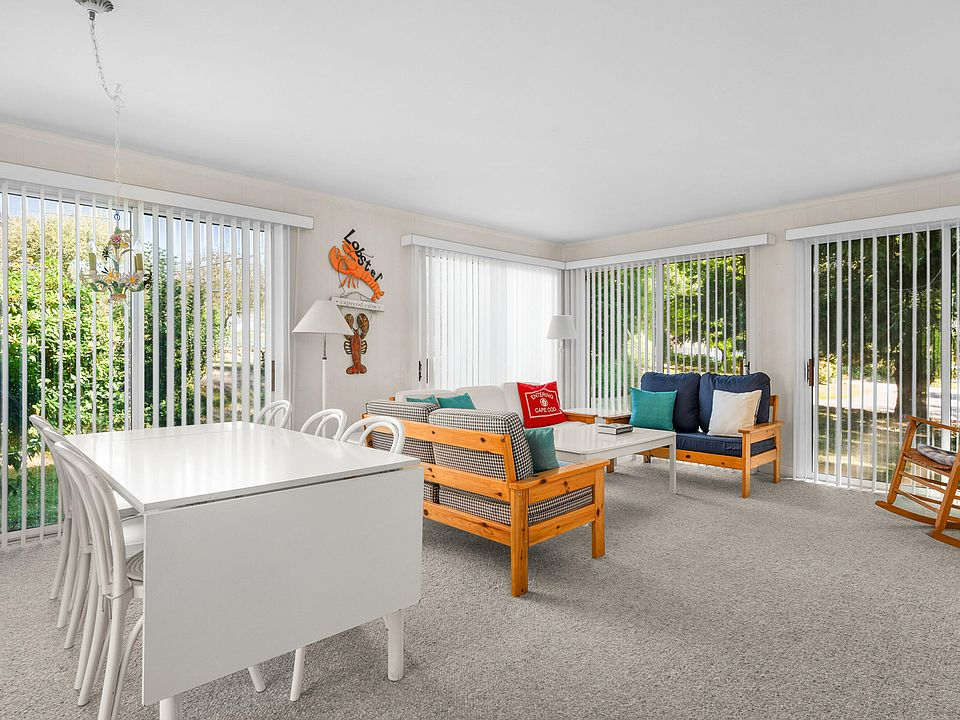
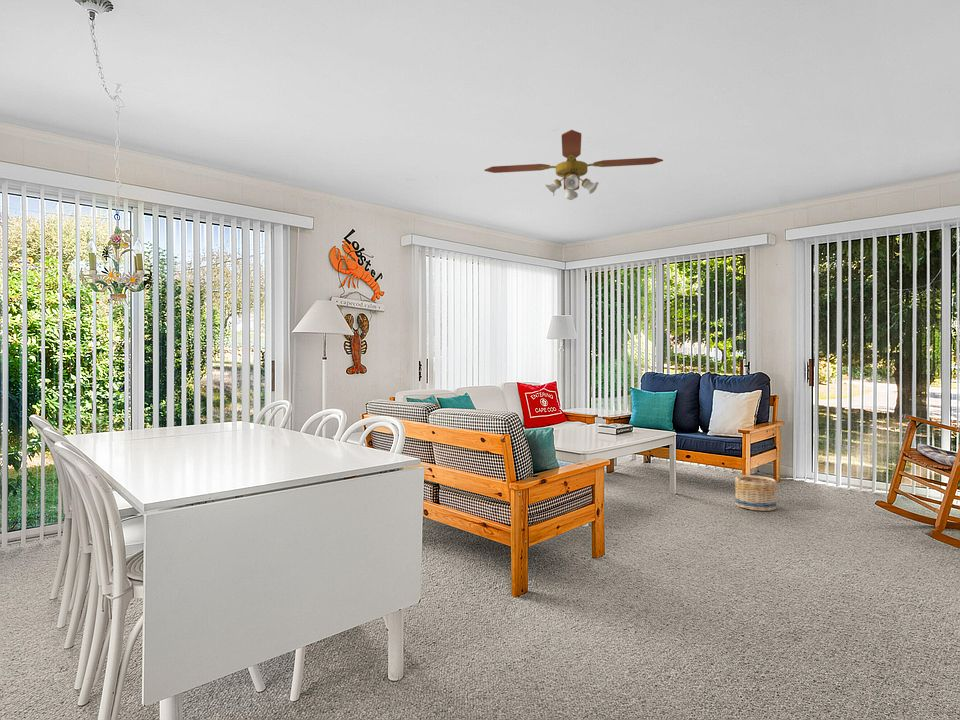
+ basket (755, 492)
+ ceiling fan (571, 170)
